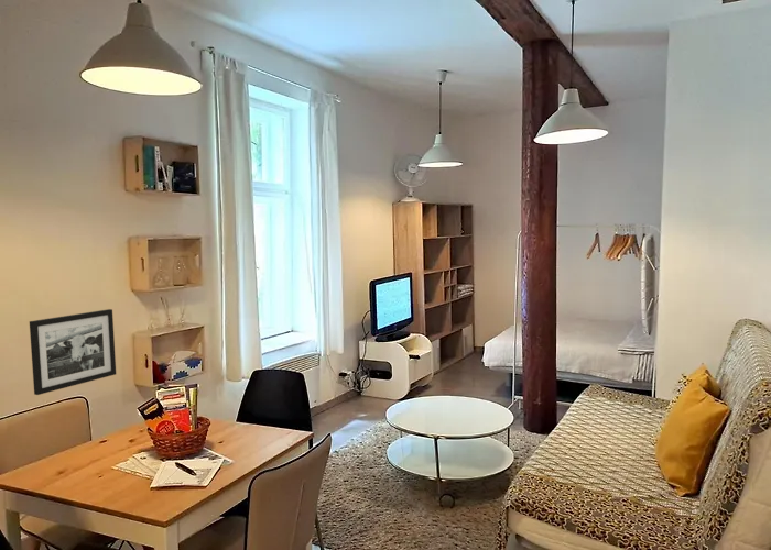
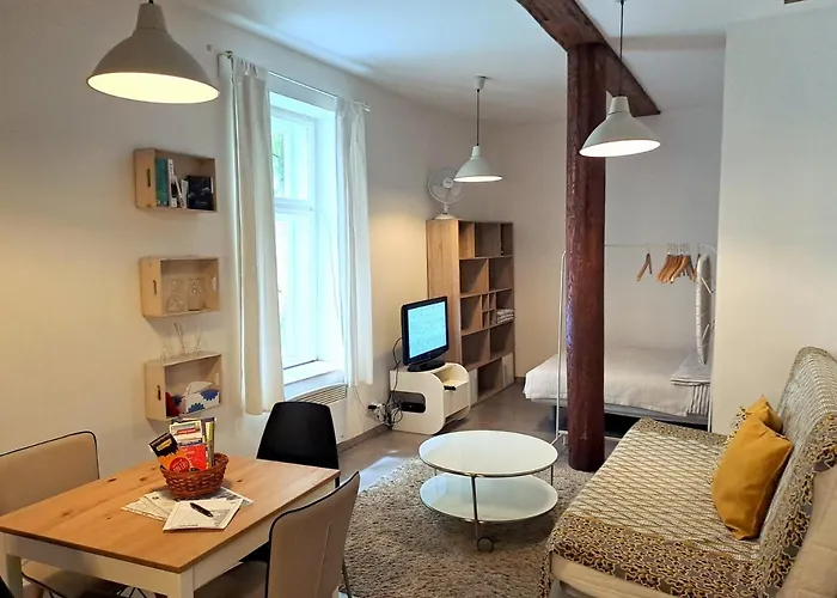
- picture frame (75, 349)
